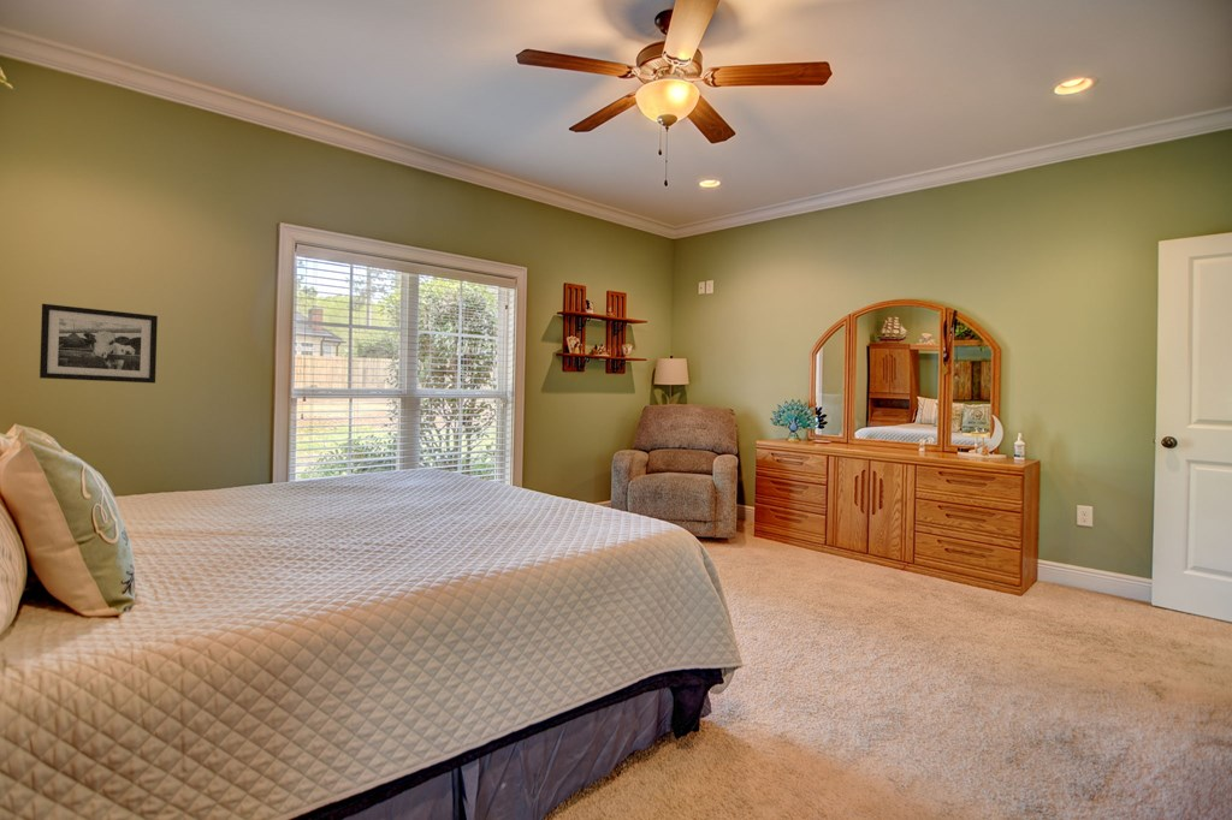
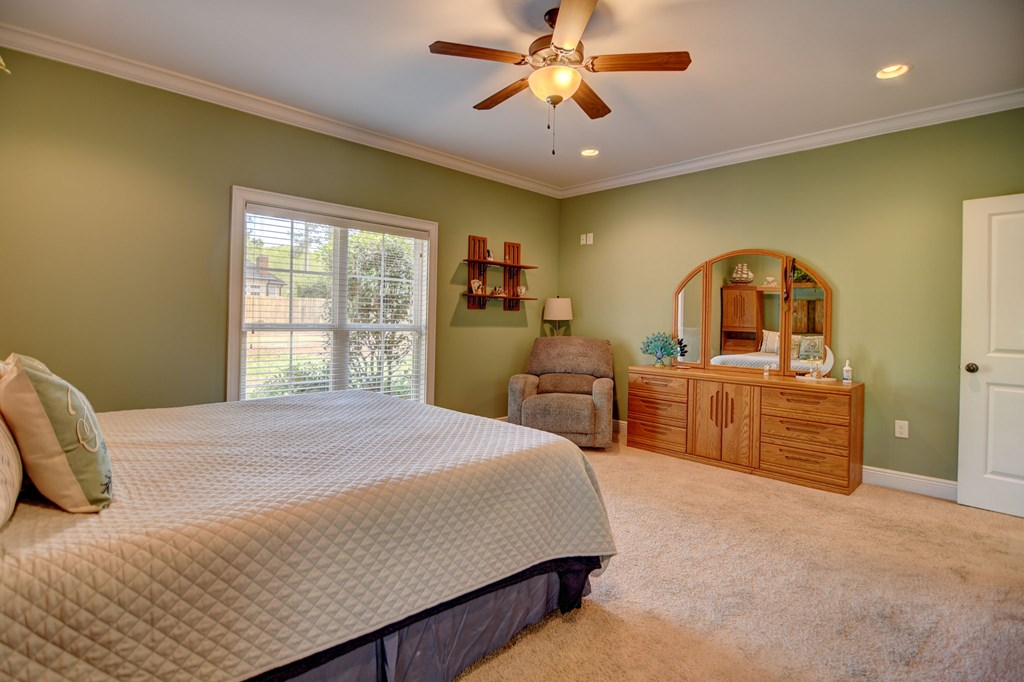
- picture frame (101, 345)
